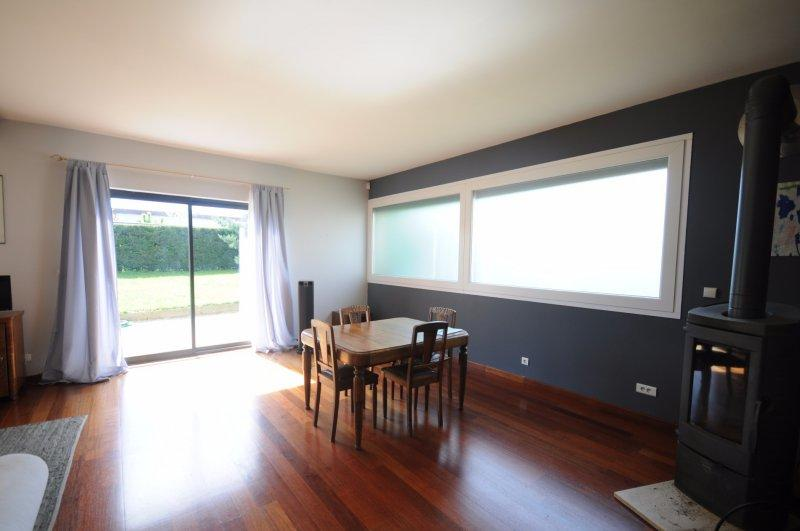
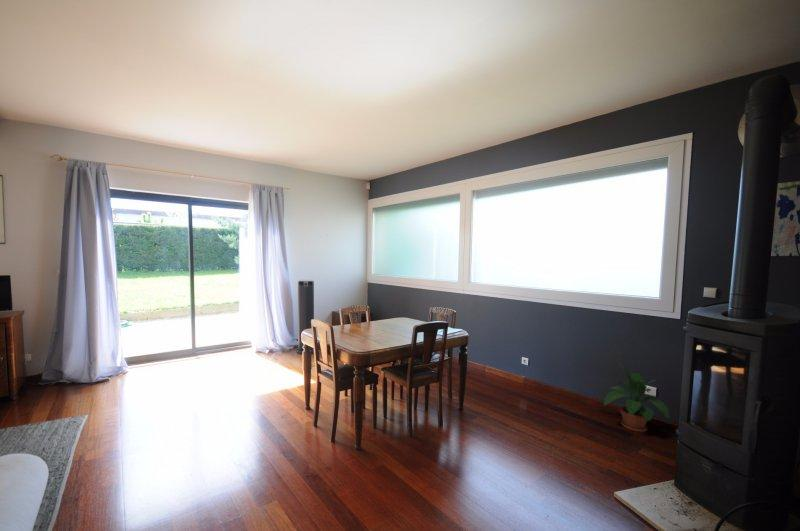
+ potted plant (635, 395)
